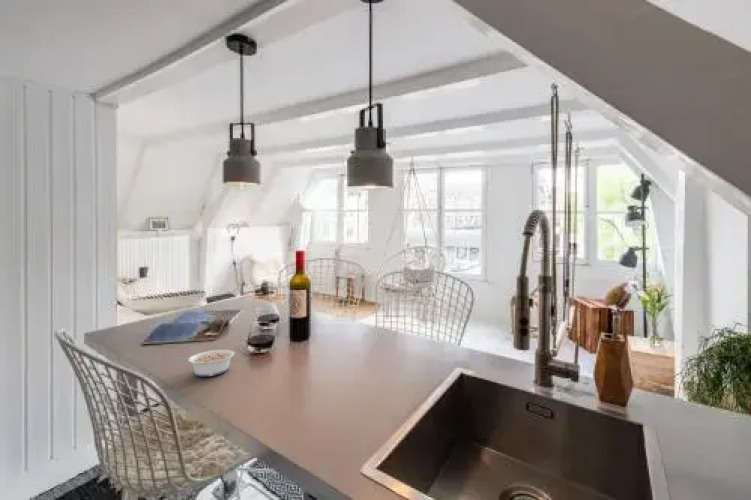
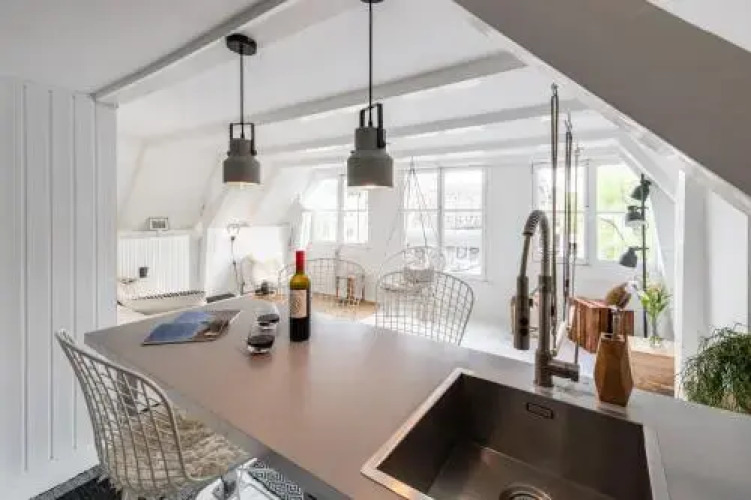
- legume (210, 362)
